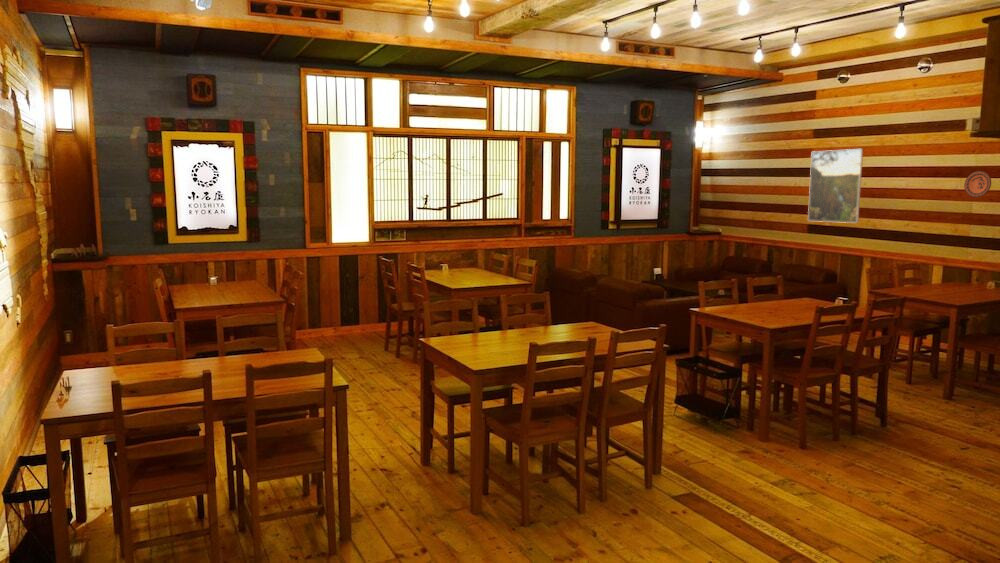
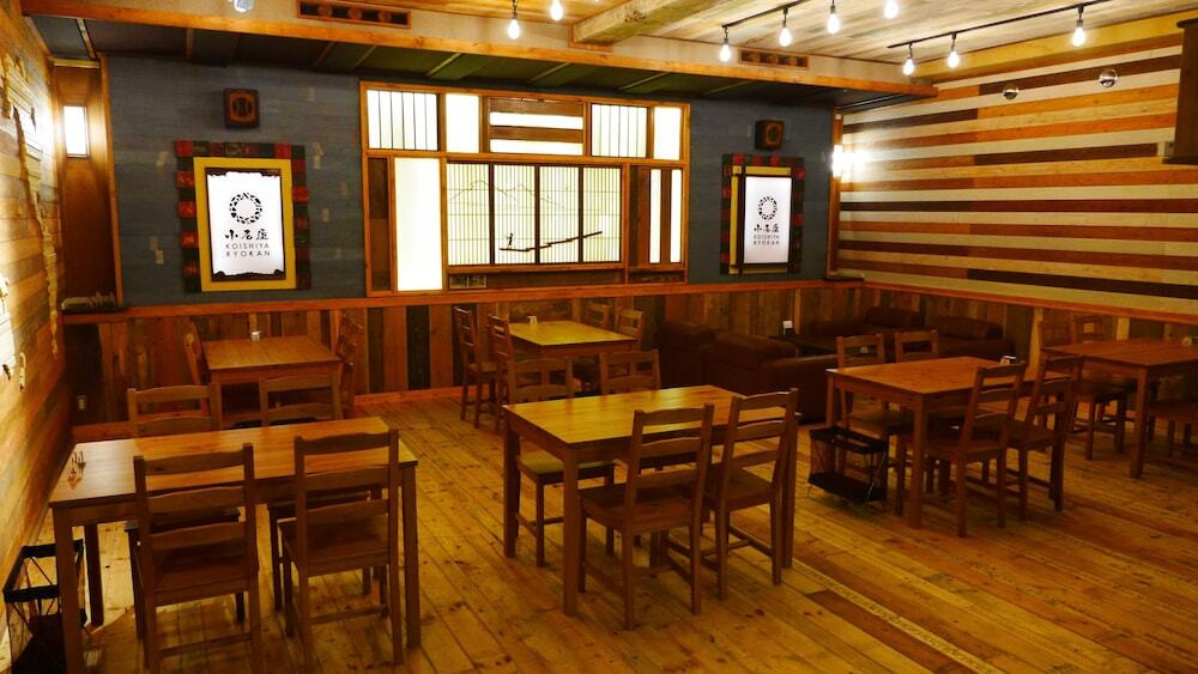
- decorative plate (977, 184)
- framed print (834, 186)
